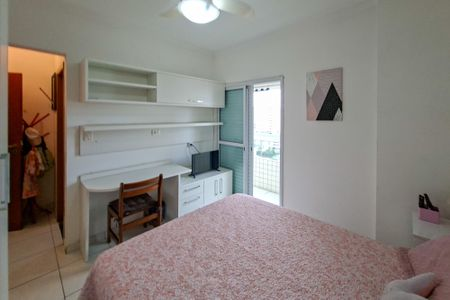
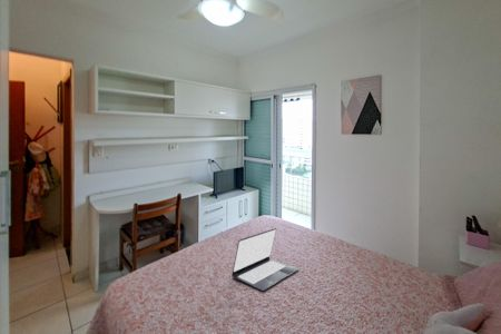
+ laptop (266, 254)
